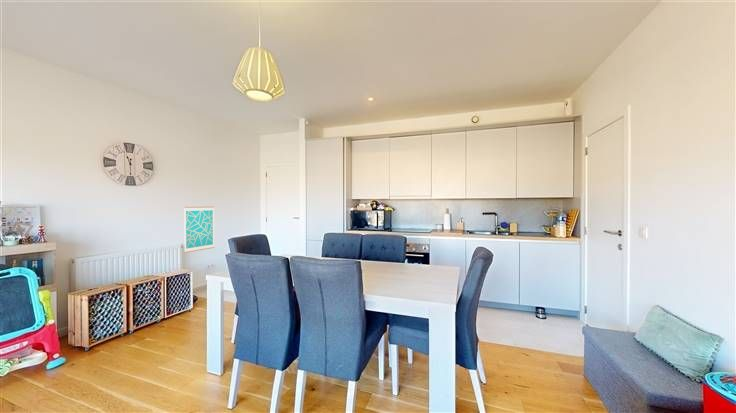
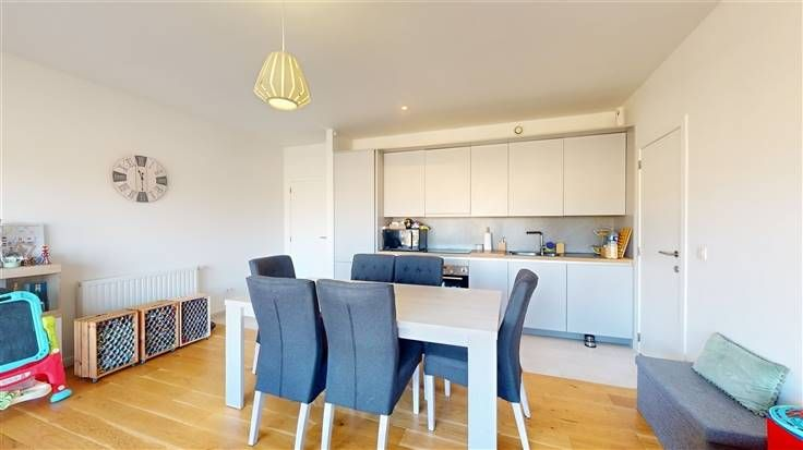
- wall art (200, 228)
